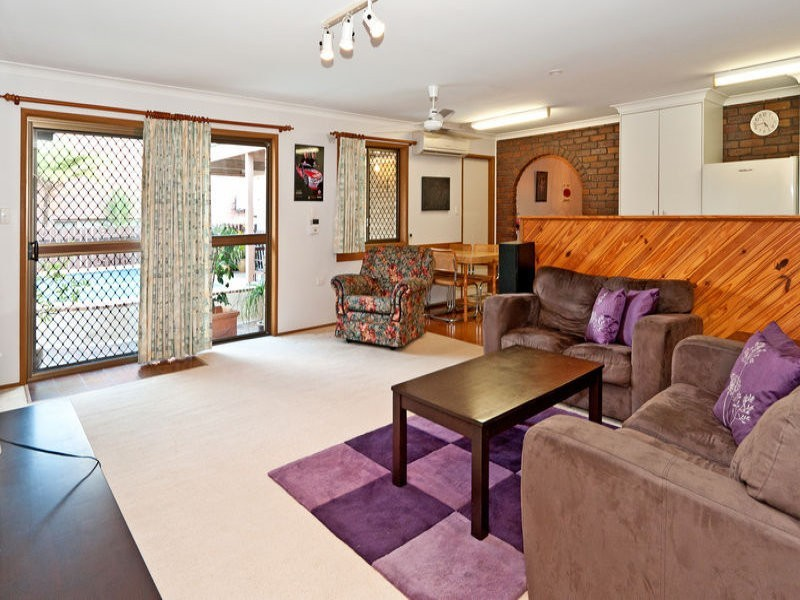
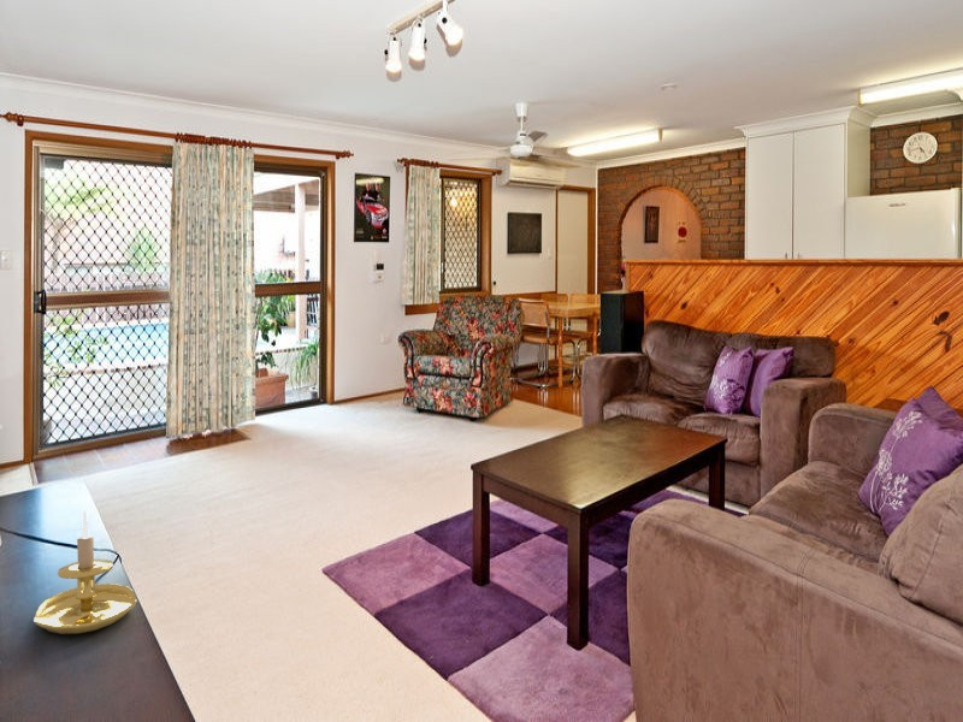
+ candle holder (85, 560)
